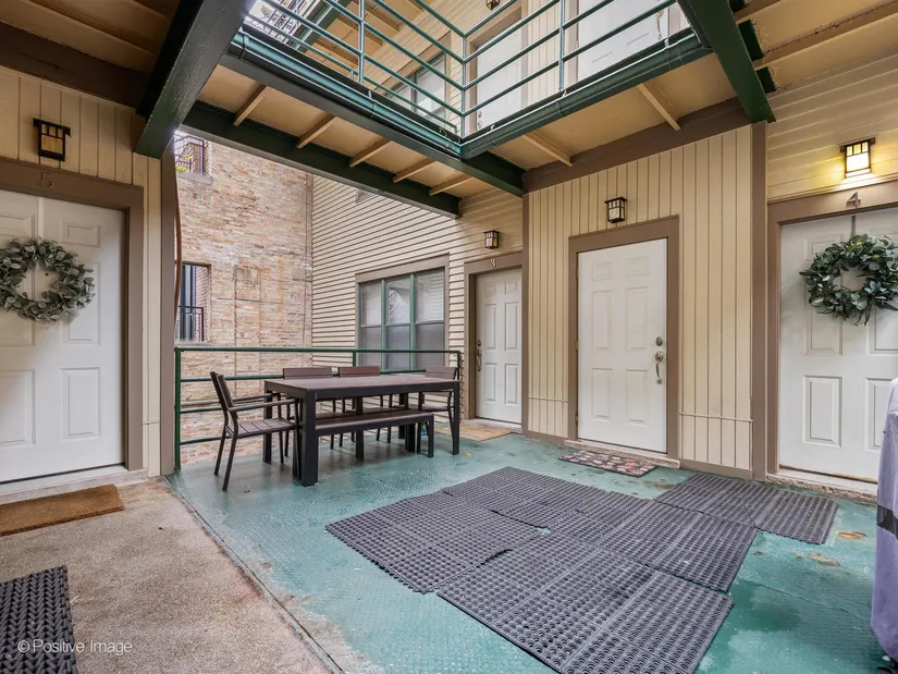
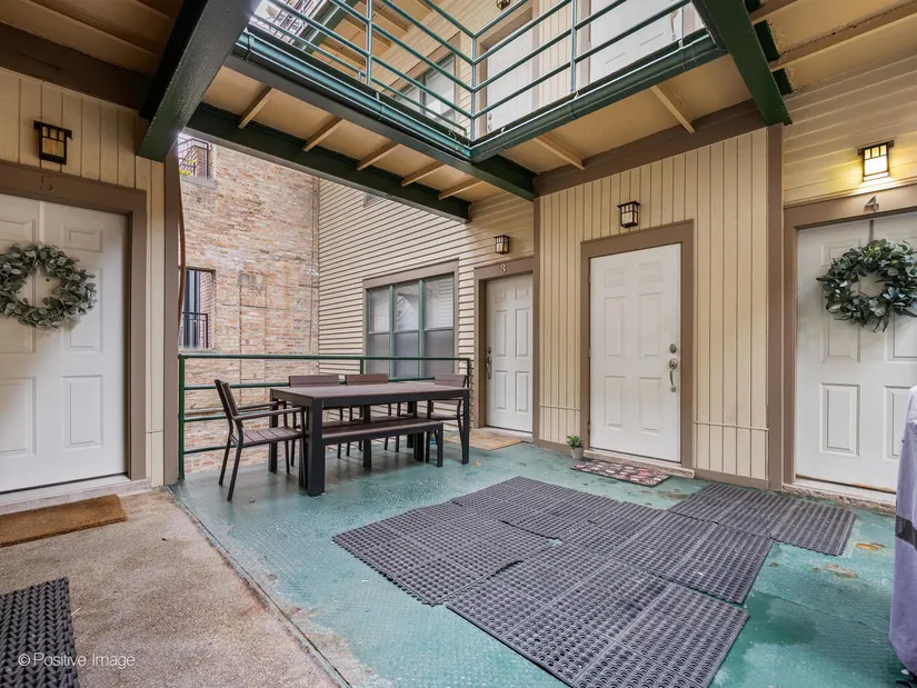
+ potted plant (574, 446)
